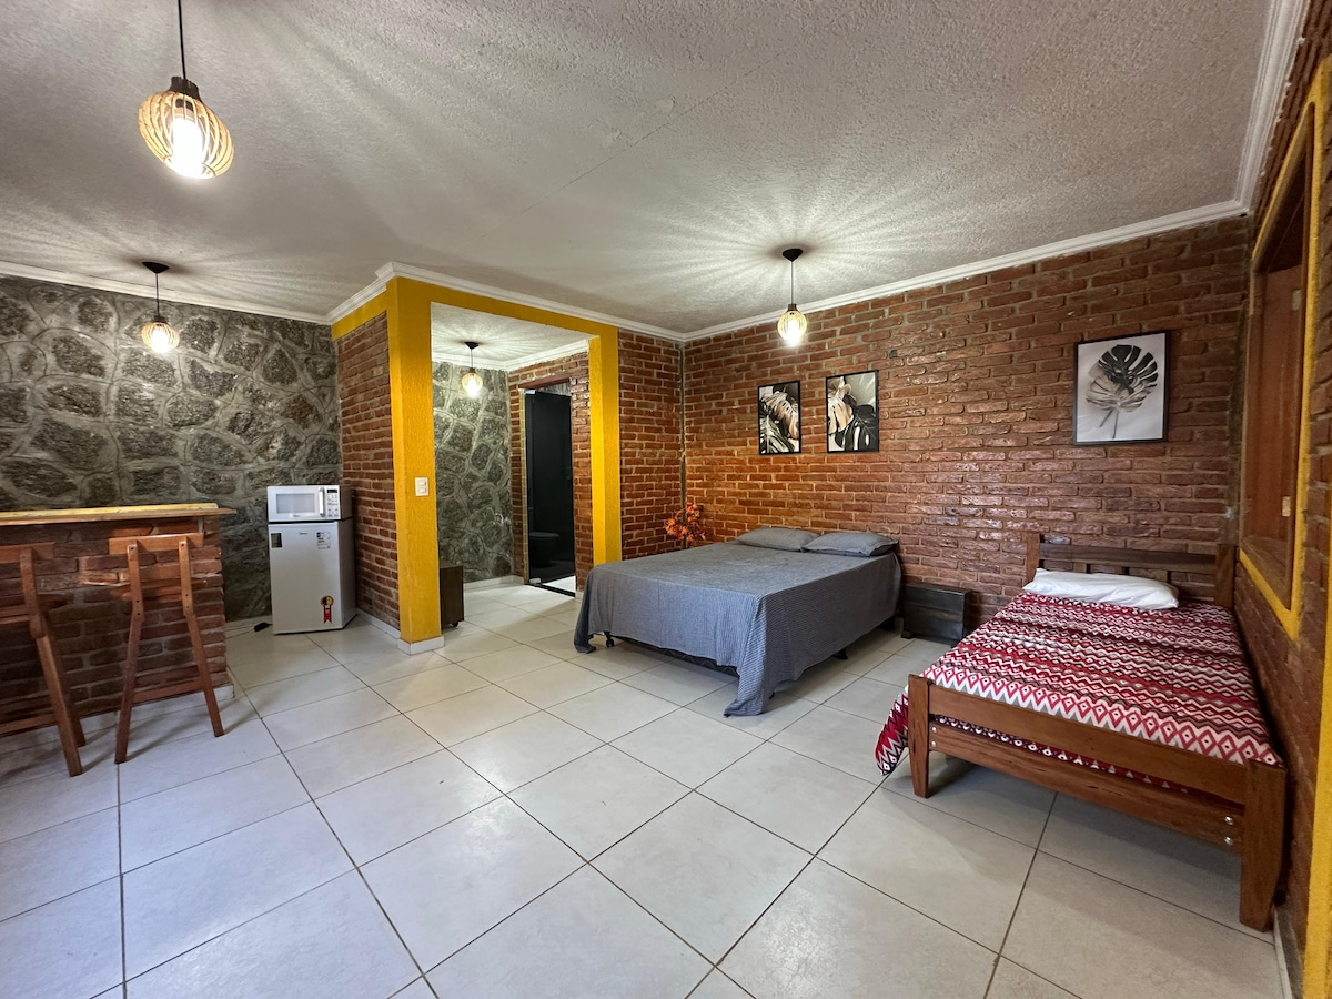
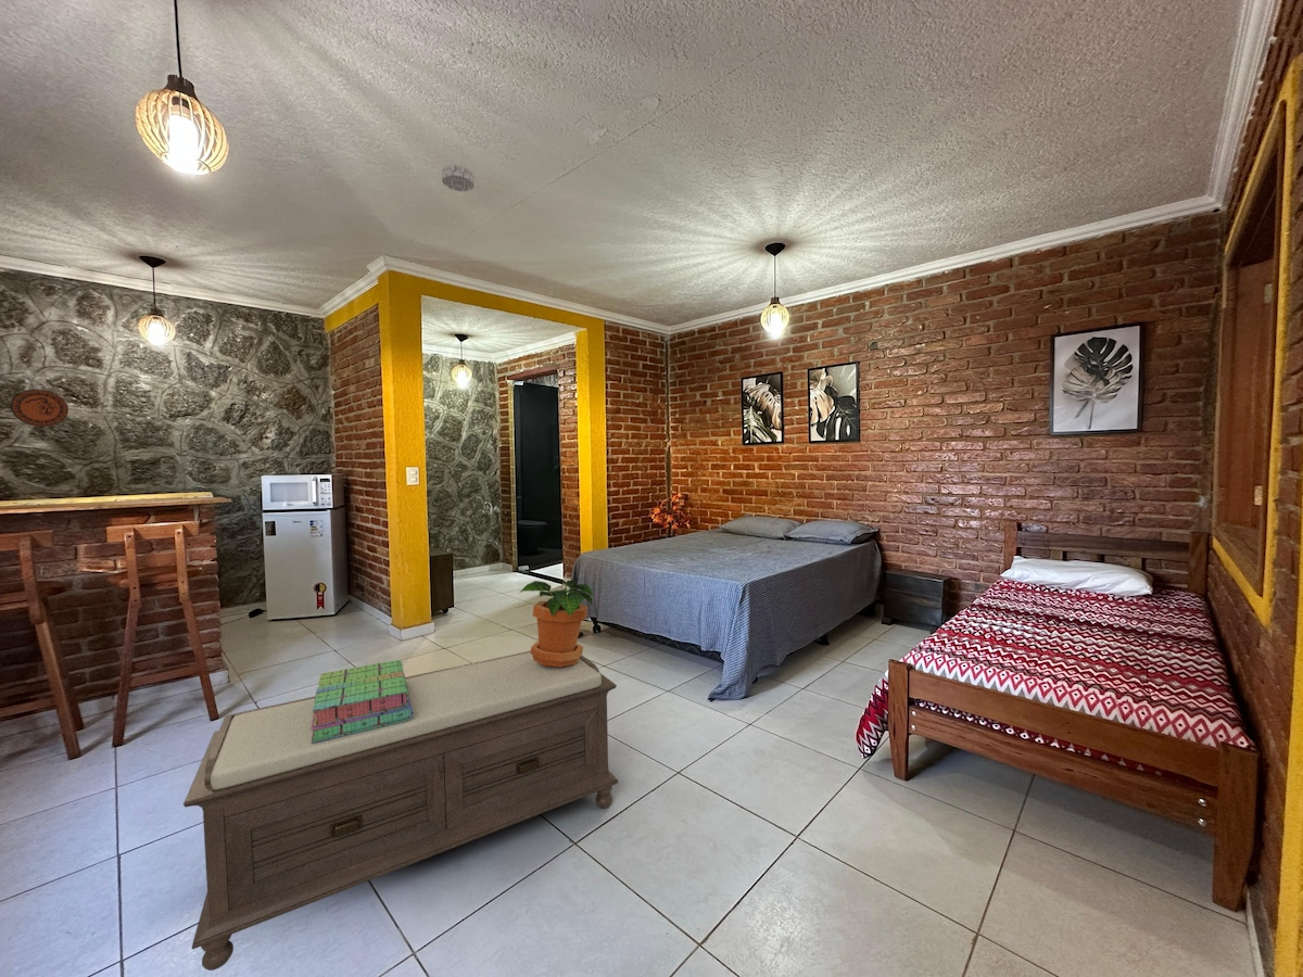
+ bench (434, 765)
+ stack of books (363, 695)
+ smoke detector (457, 177)
+ decorative plate (40, 407)
+ potted plant (552, 625)
